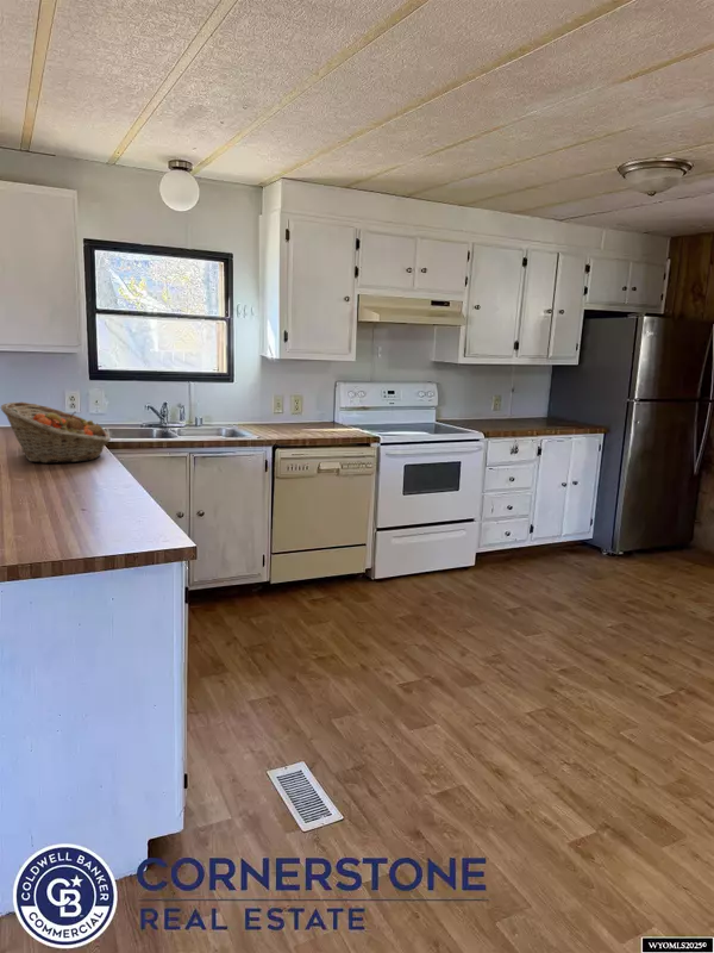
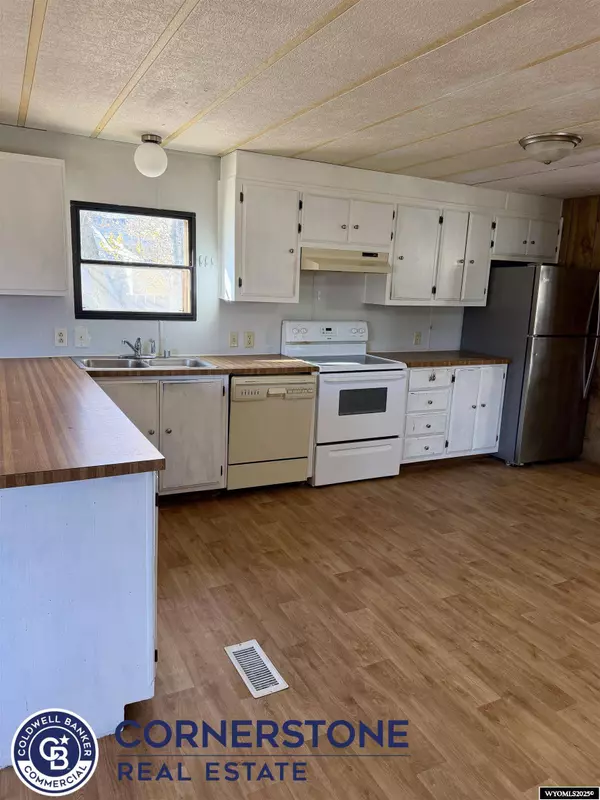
- fruit basket (57, 430)
